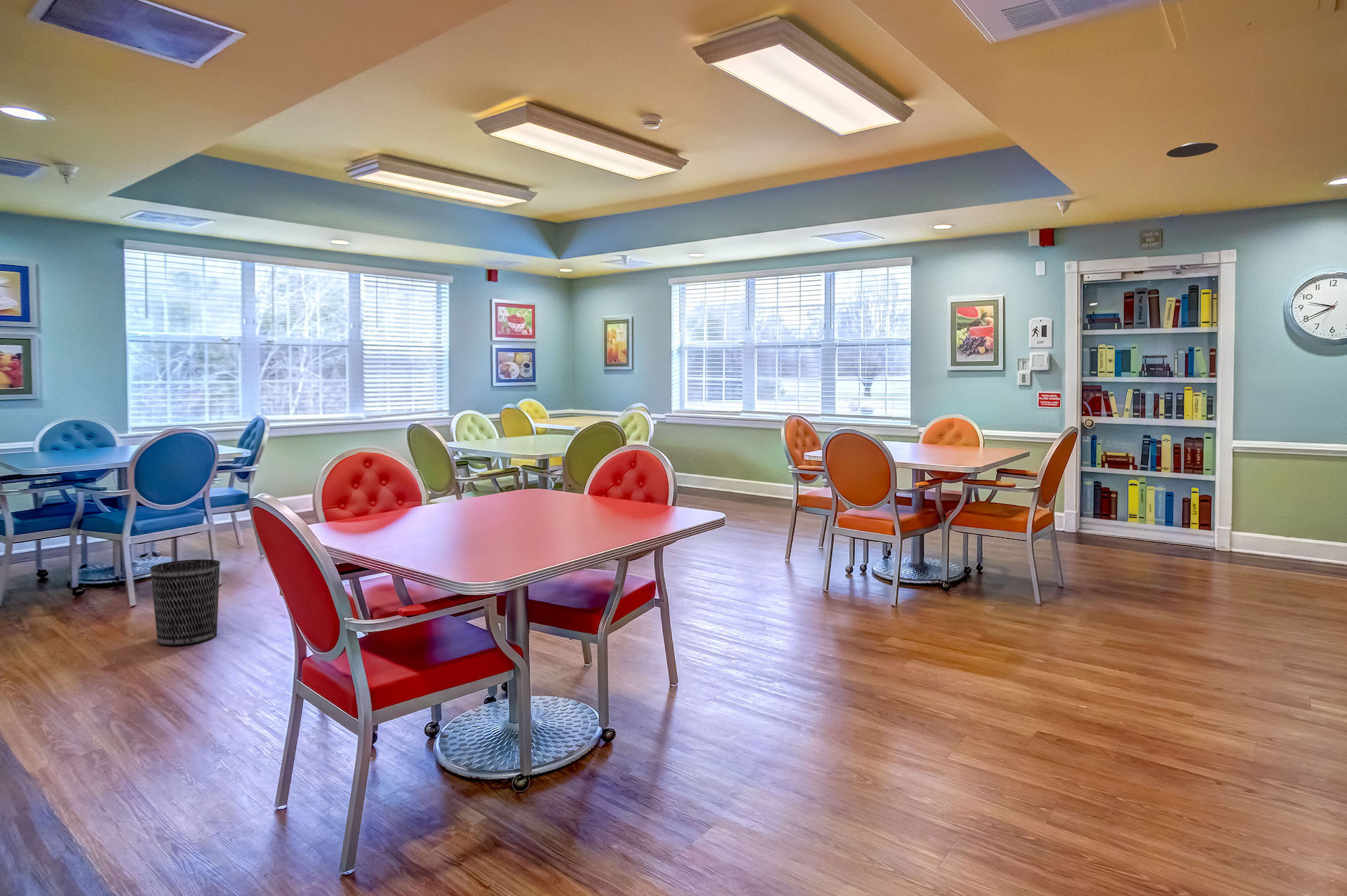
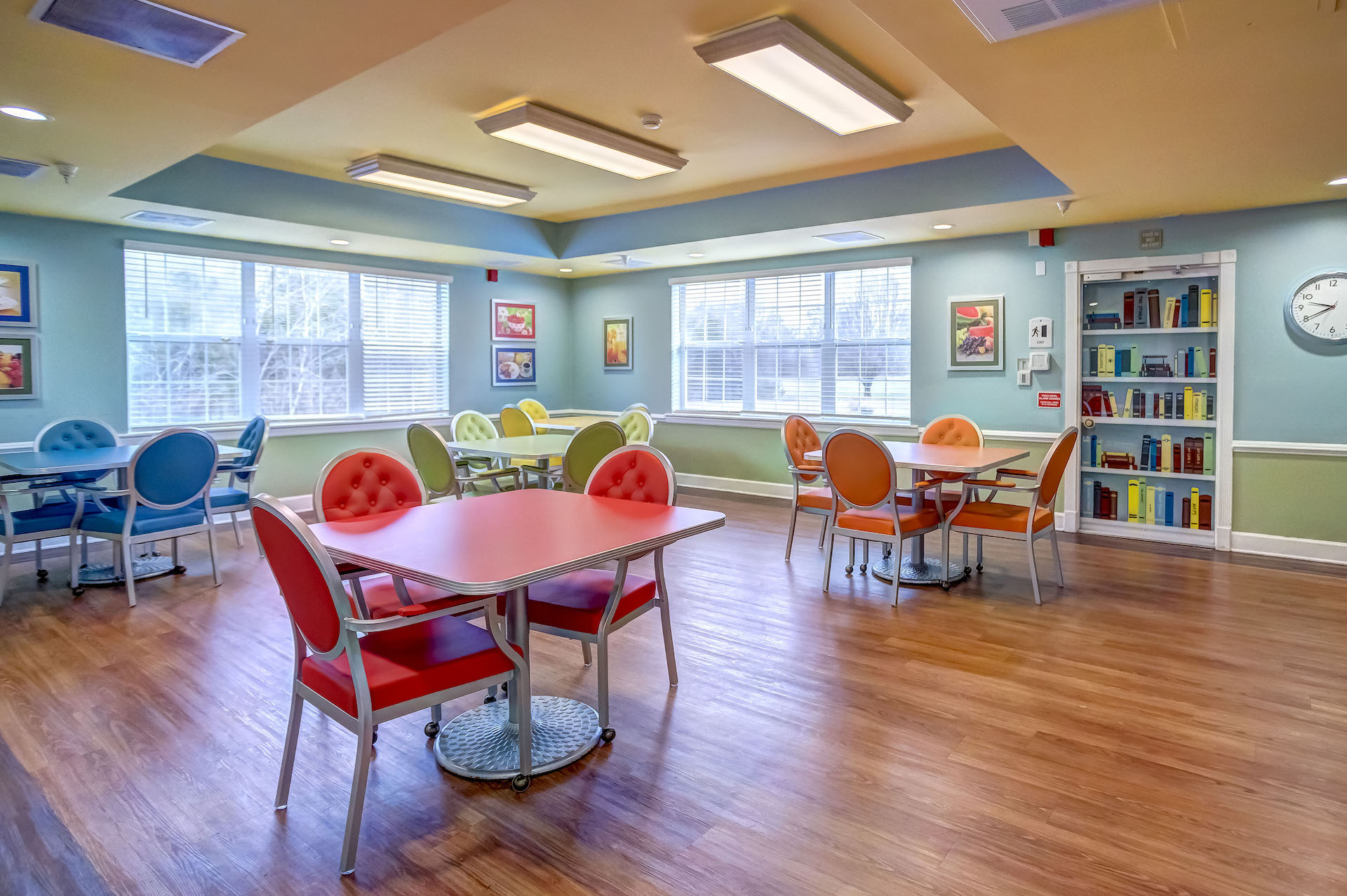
- wastebasket (187, 601)
- recessed light (1192, 147)
